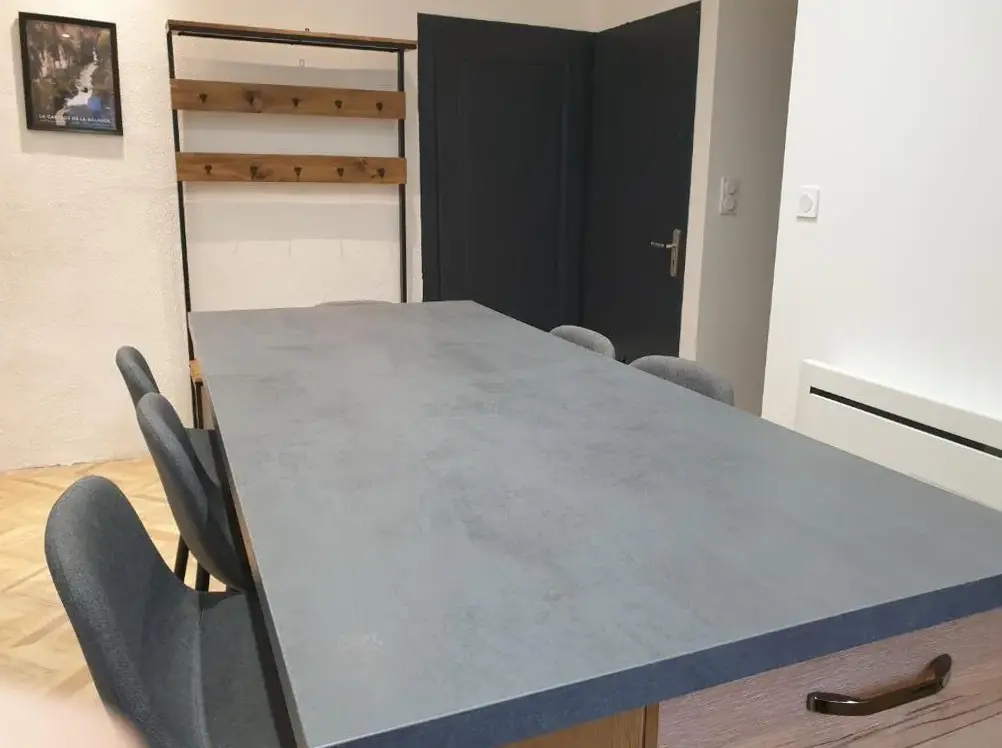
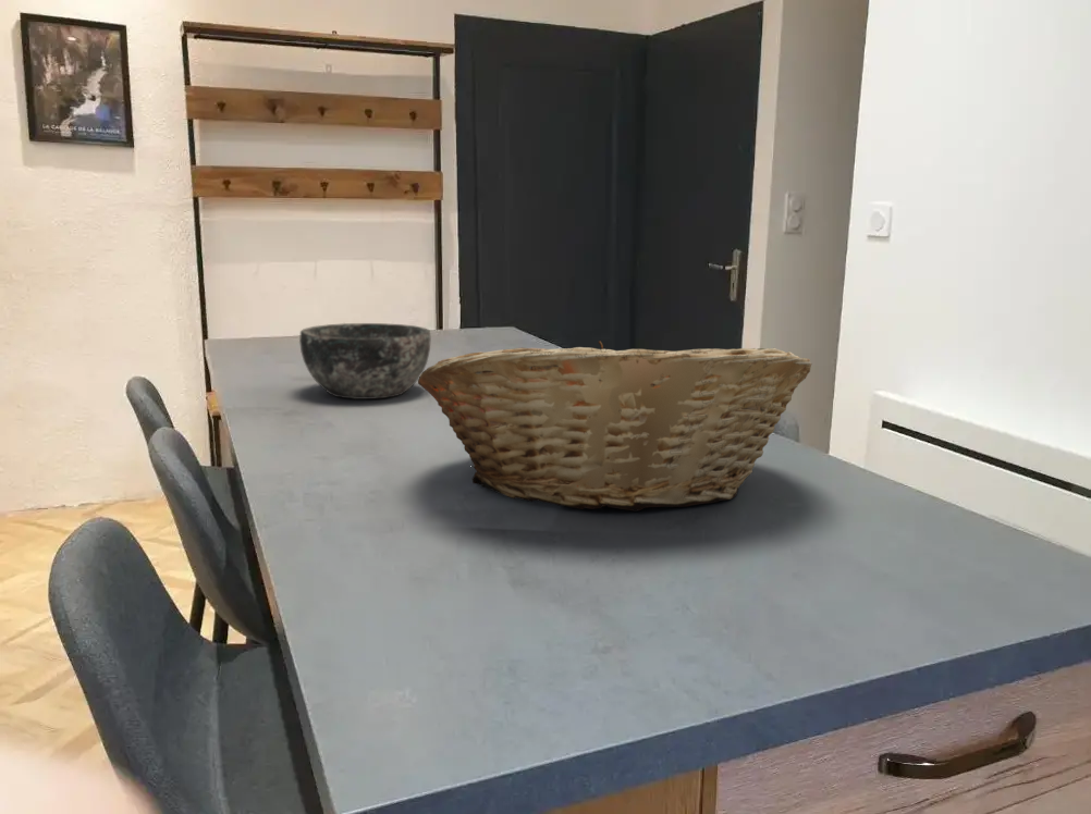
+ bowl (366, 361)
+ fruit basket (612, 407)
